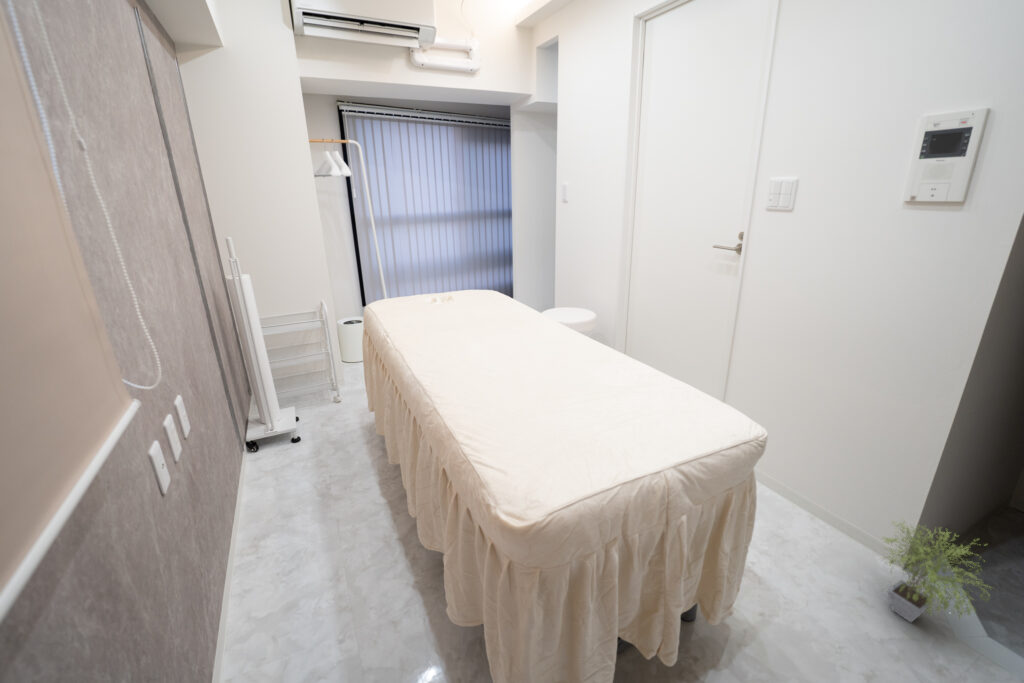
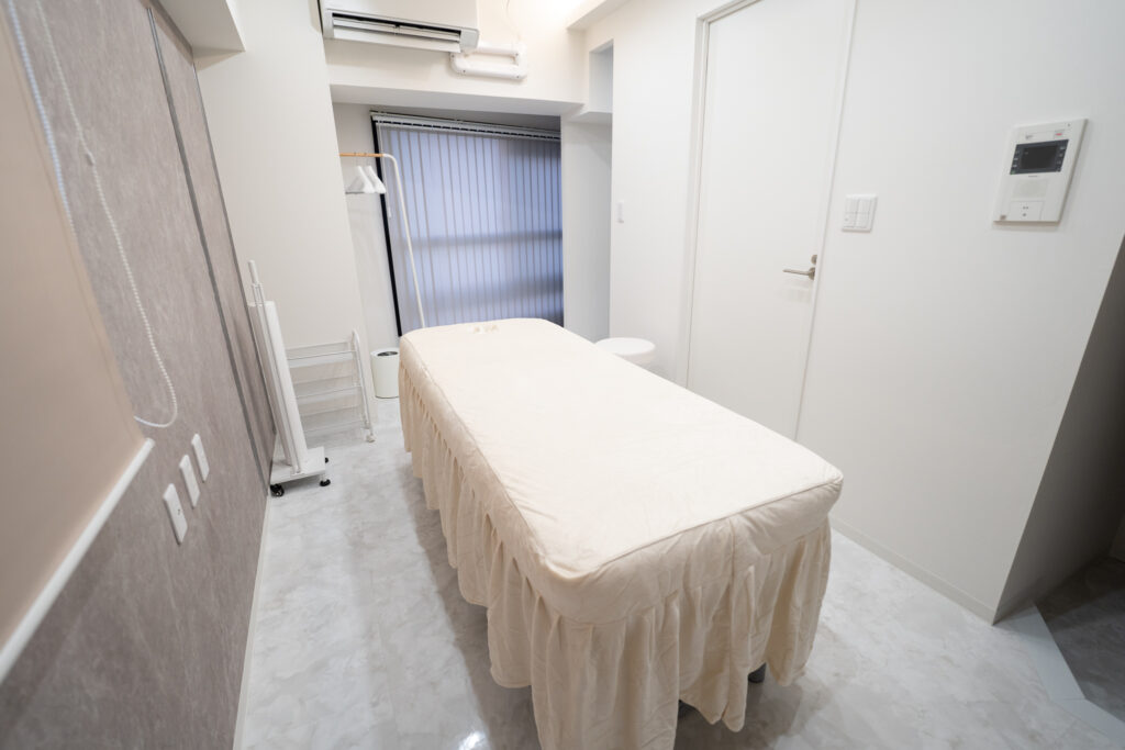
- potted plant (929, 571)
